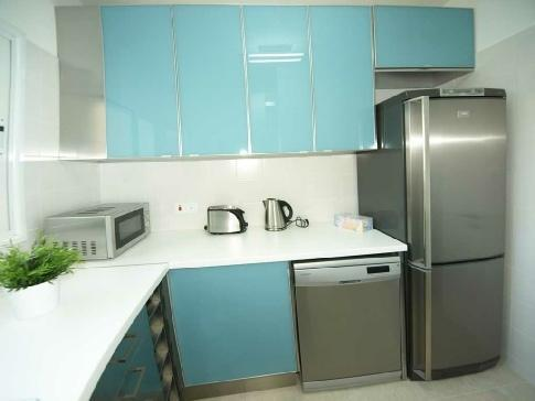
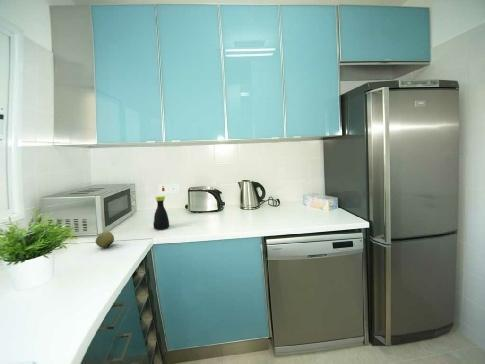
+ fruit (105, 239)
+ bottle (160, 212)
